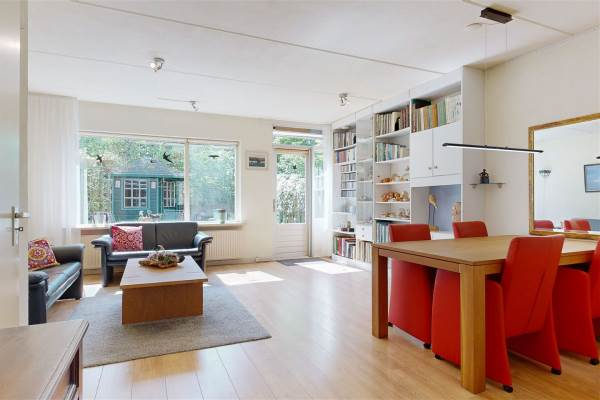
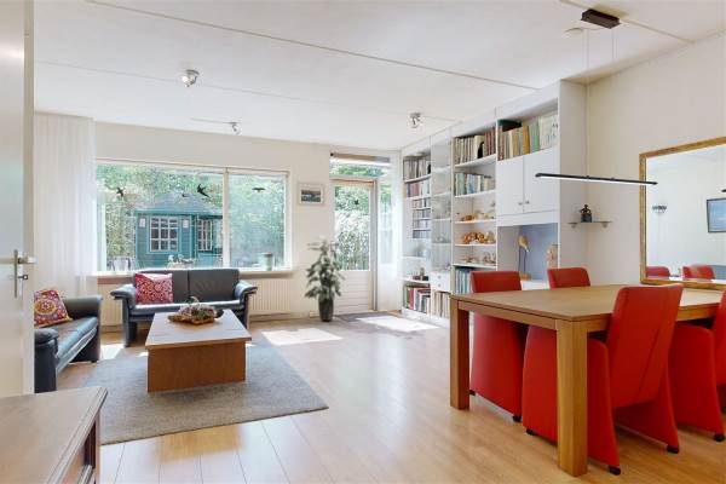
+ indoor plant (323, 277)
